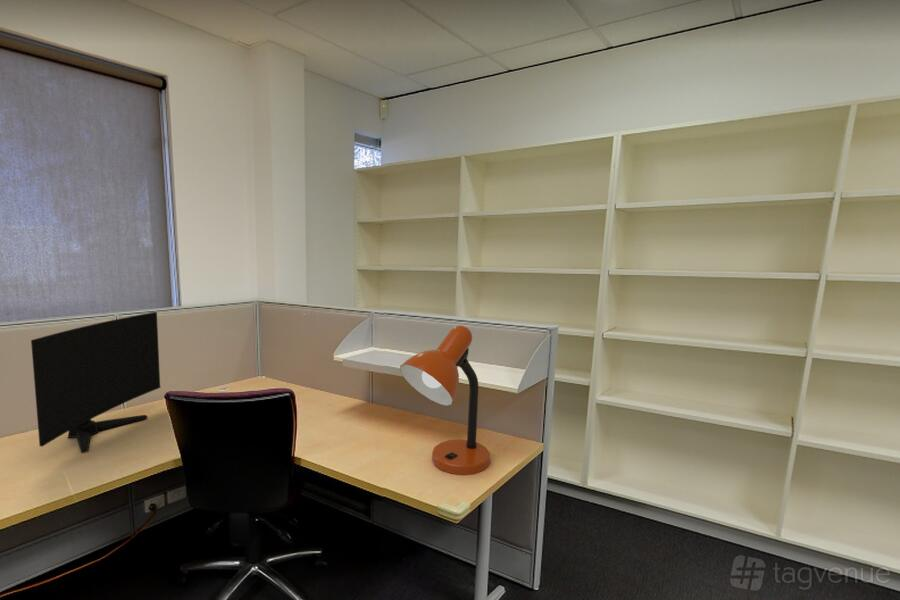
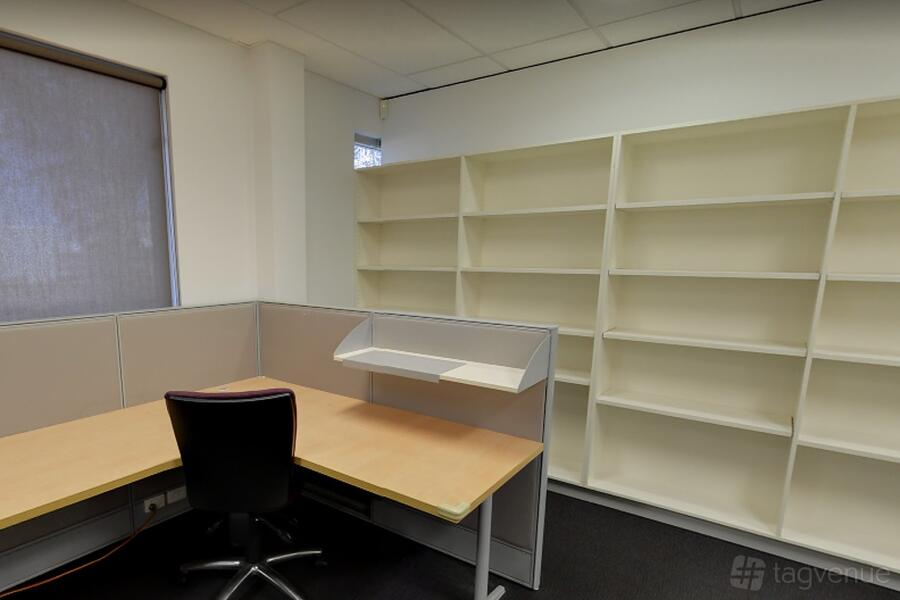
- computer monitor (93, 378)
- desk lamp (449, 398)
